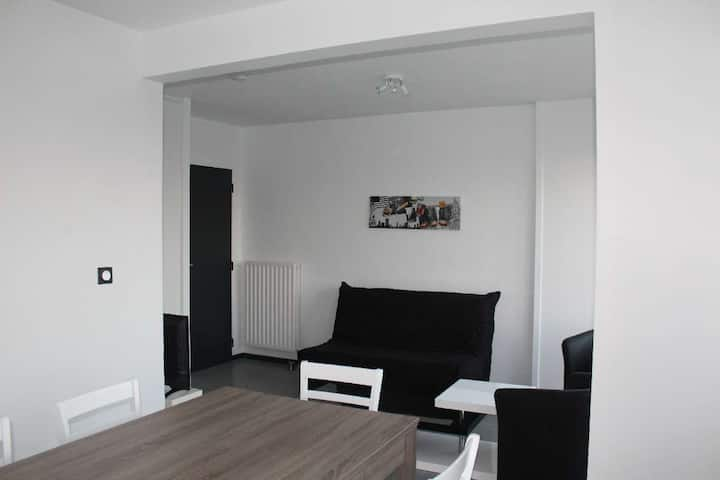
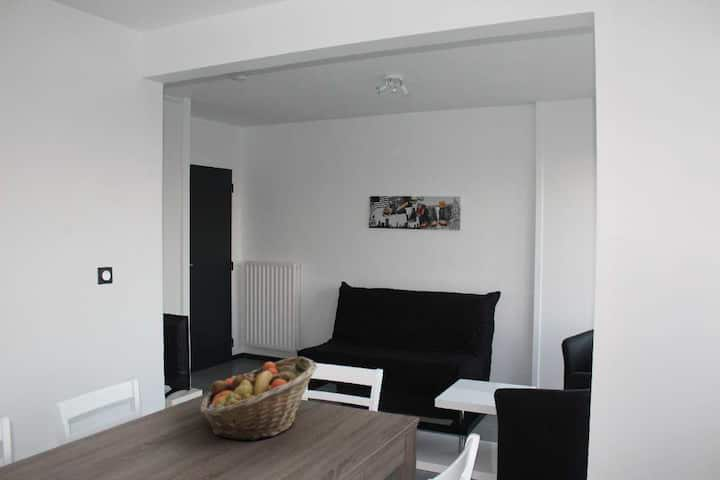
+ fruit basket (259, 394)
